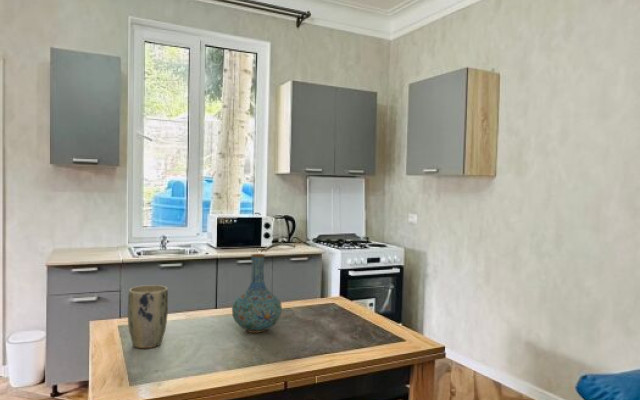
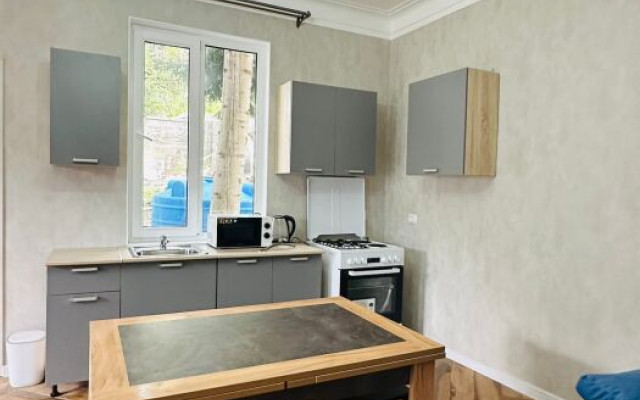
- vase (257, 292)
- plant pot (147, 316)
